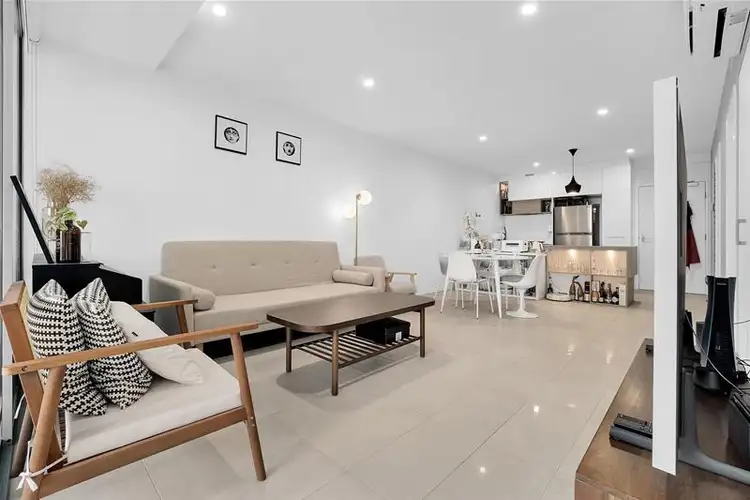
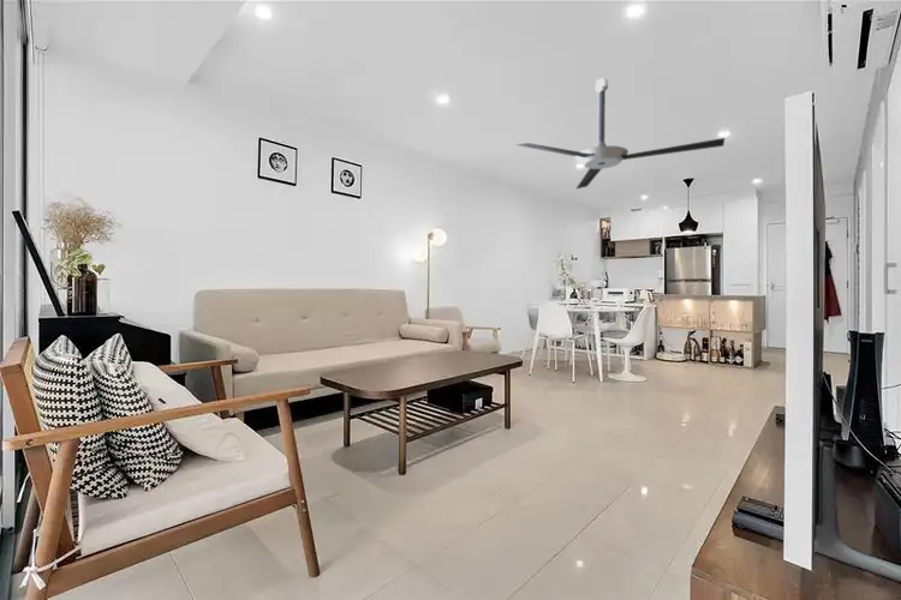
+ ceiling fan (603, 124)
